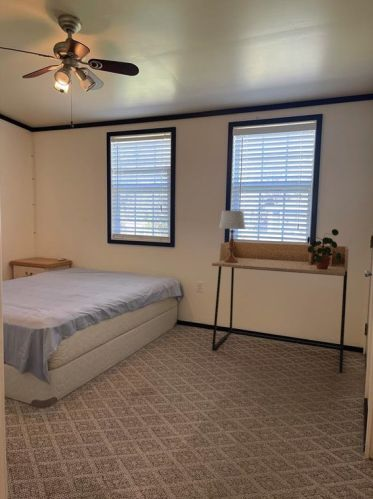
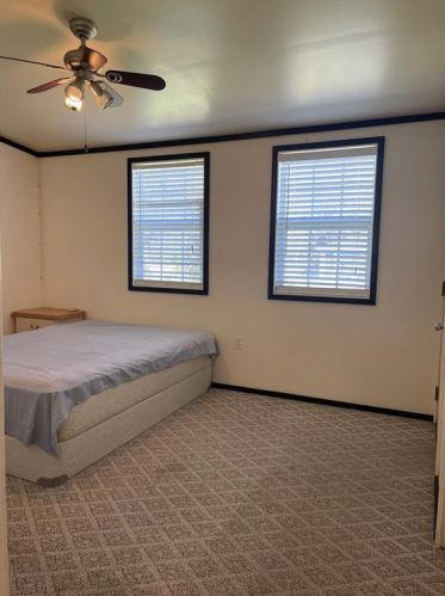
- desk (282, 271)
- table lamp (231, 236)
- potted plant (324, 248)
